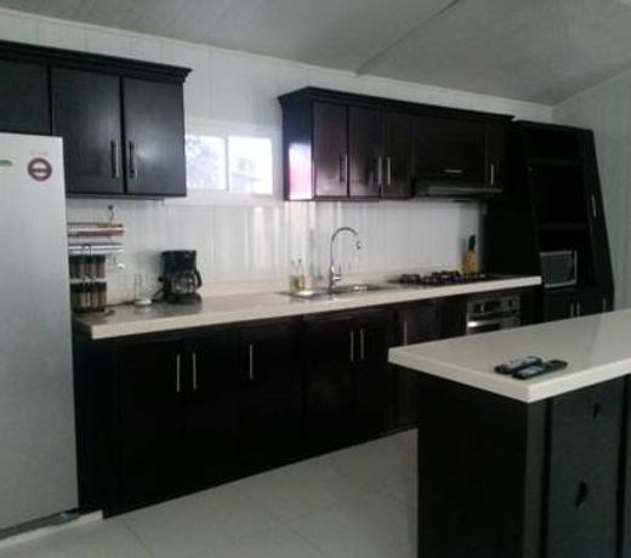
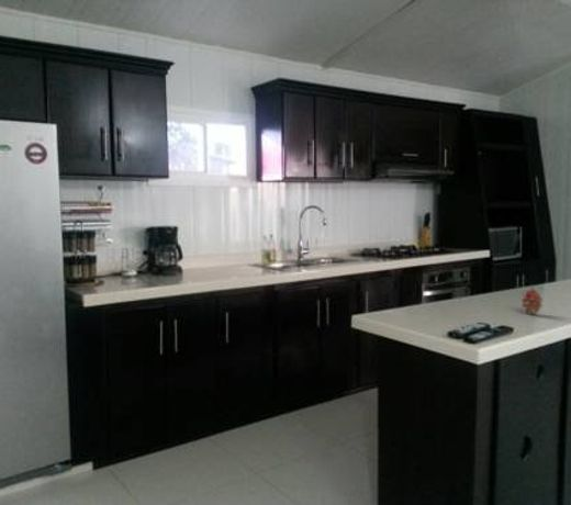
+ fruit (530, 299)
